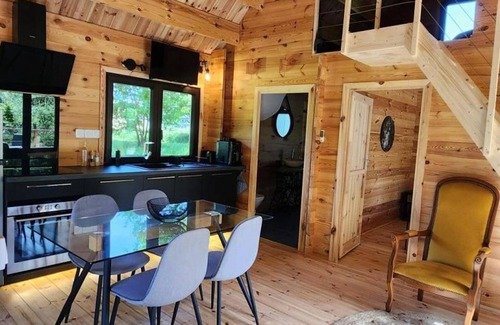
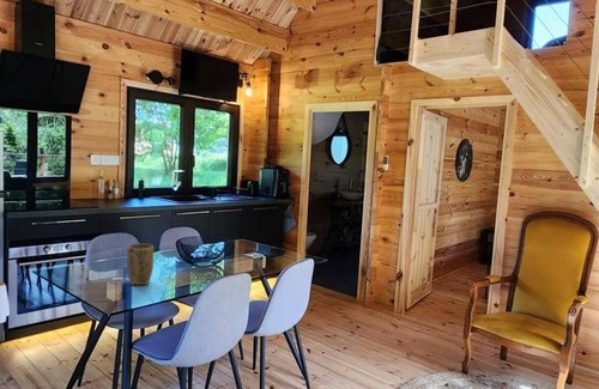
+ plant pot (139, 263)
